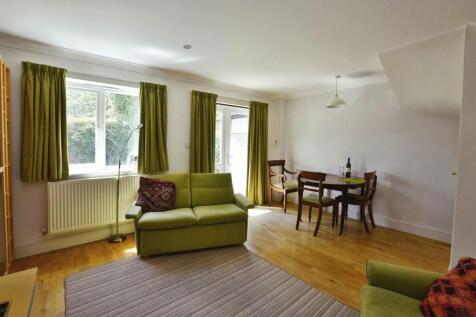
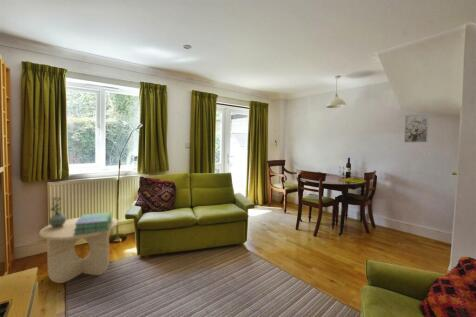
+ wall art (416, 128)
+ side table (75, 252)
+ potted plant (57, 211)
+ stack of books (94, 221)
